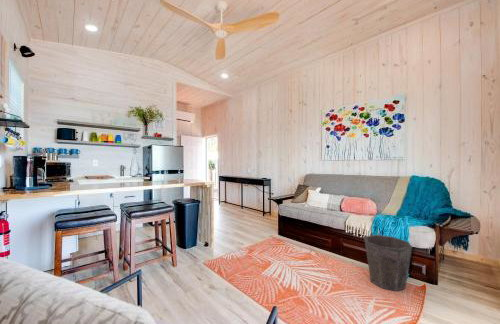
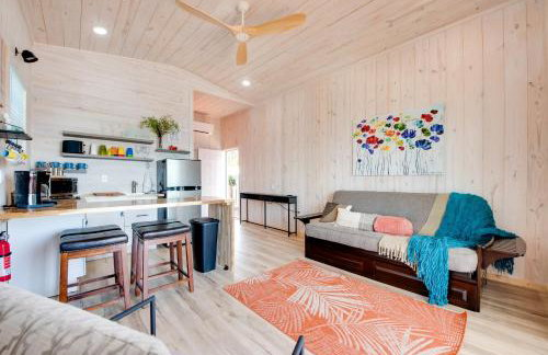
- waste bin (386, 261)
